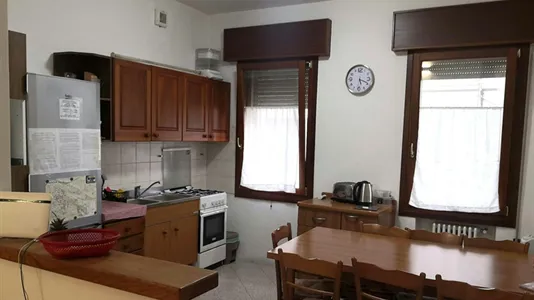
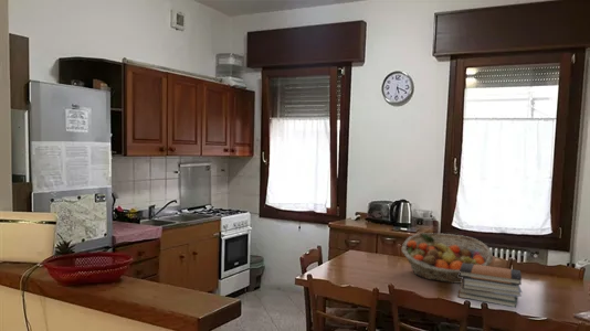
+ fruit basket (445, 257)
+ book stack (489, 284)
